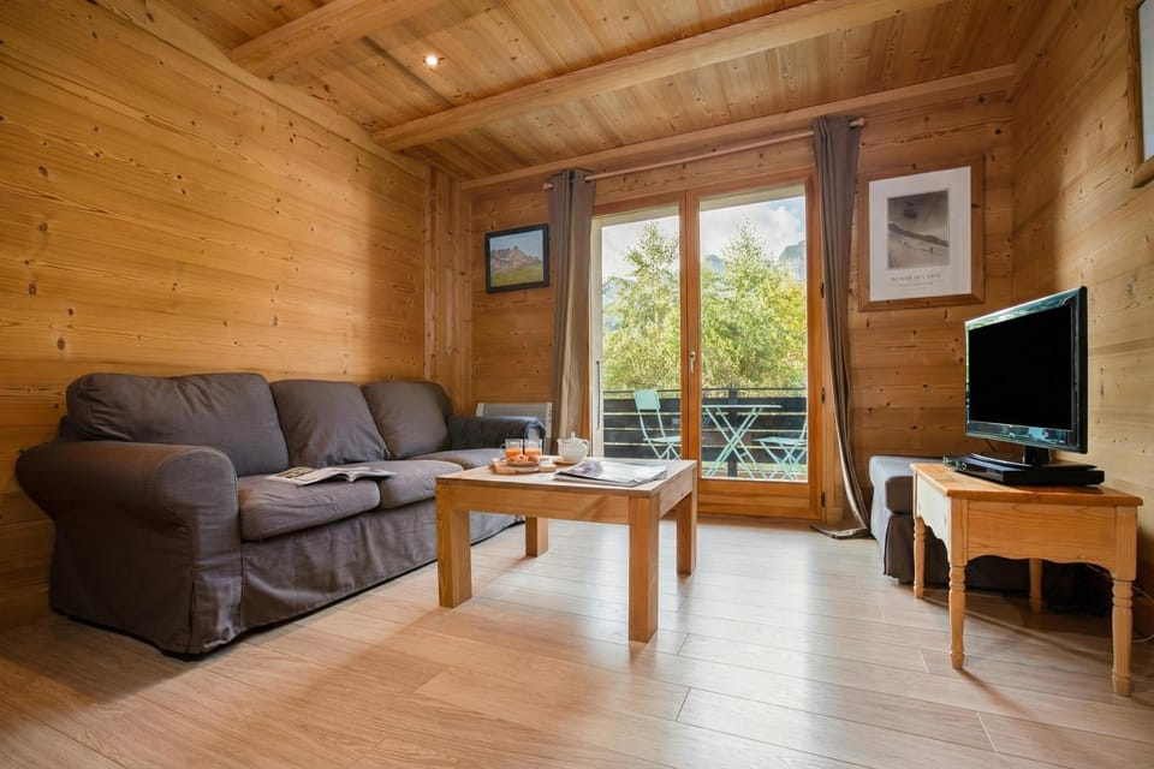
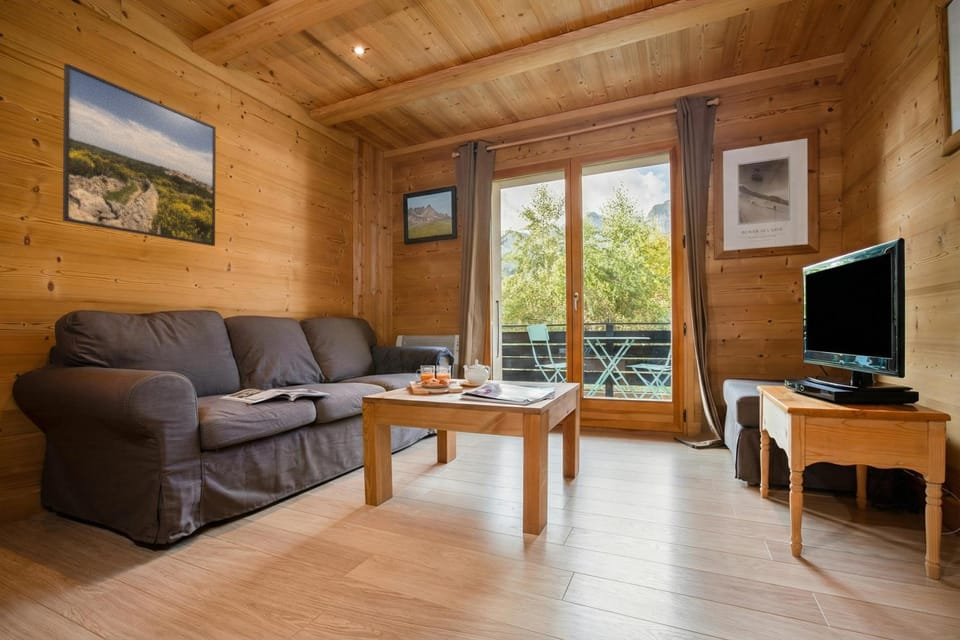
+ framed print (149, 167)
